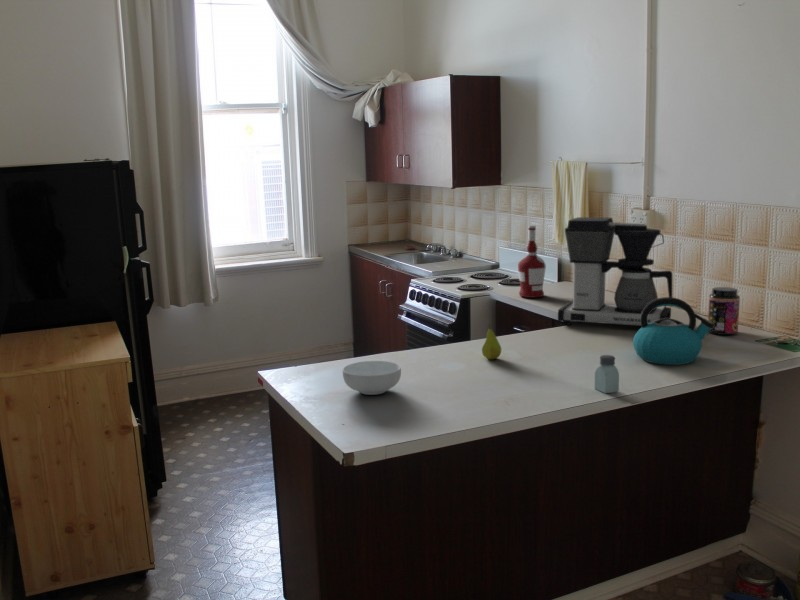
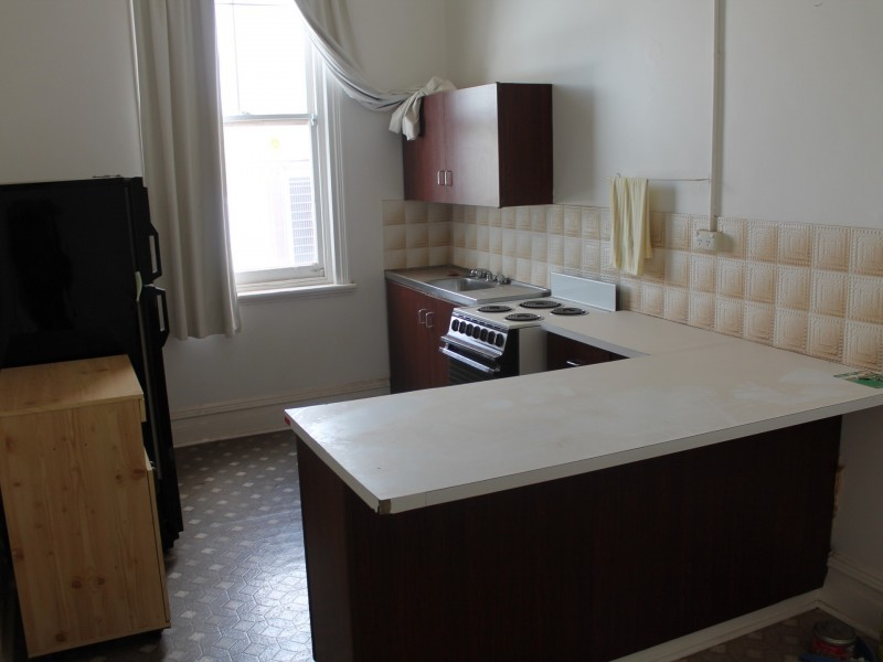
- alcohol (531, 261)
- cereal bowl (372, 379)
- jar (723, 310)
- coffee maker (619, 269)
- saltshaker (606, 373)
- kettle (672, 328)
- fruit (491, 341)
